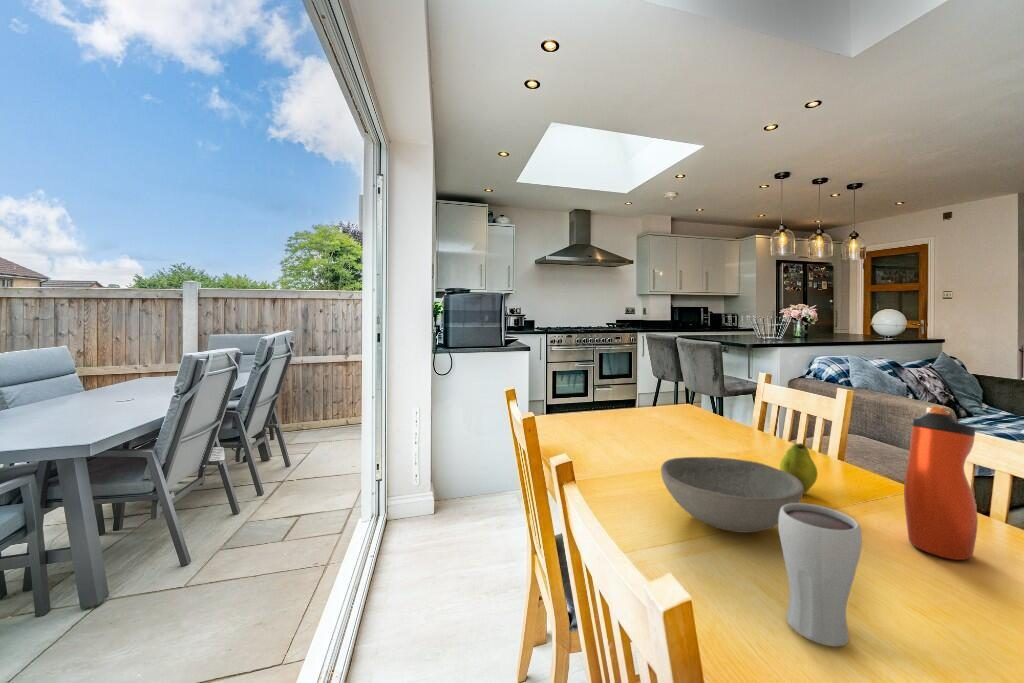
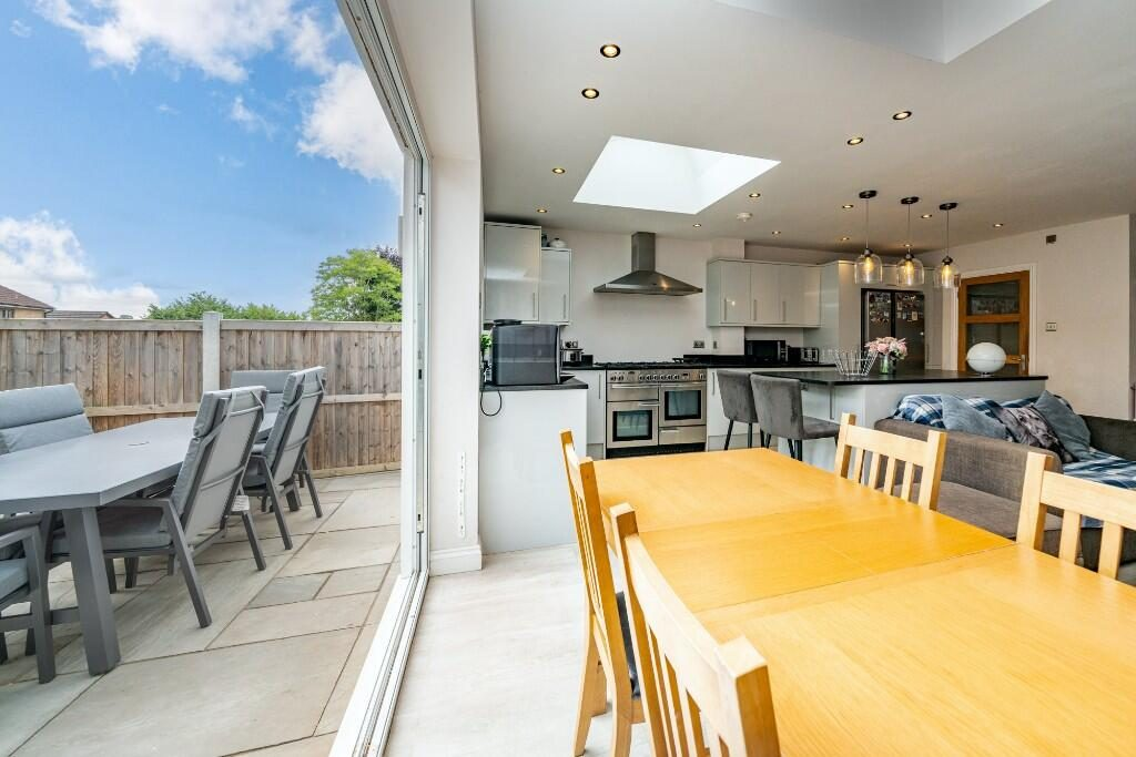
- fruit (797, 466)
- drinking glass (817, 573)
- water bottle (940, 478)
- bowl (725, 497)
